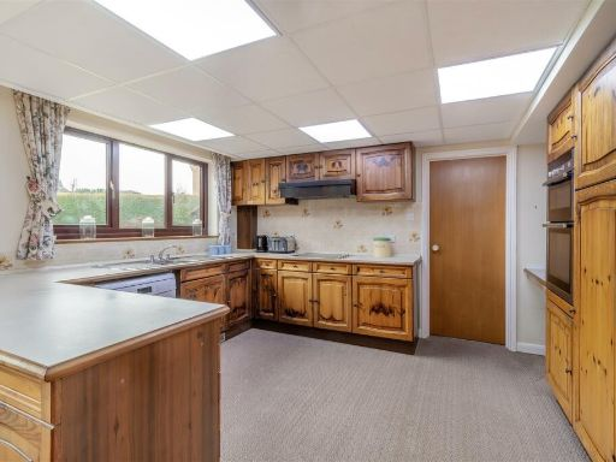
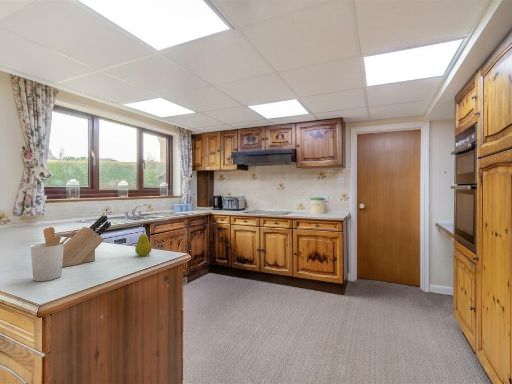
+ knife block (79, 239)
+ utensil holder (56, 252)
+ fruit (143, 242)
